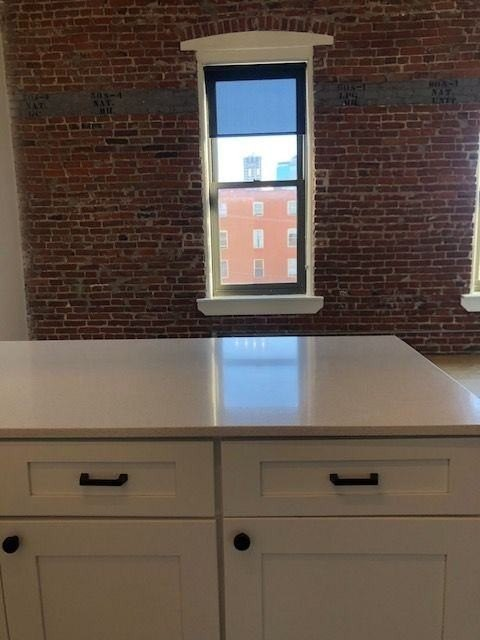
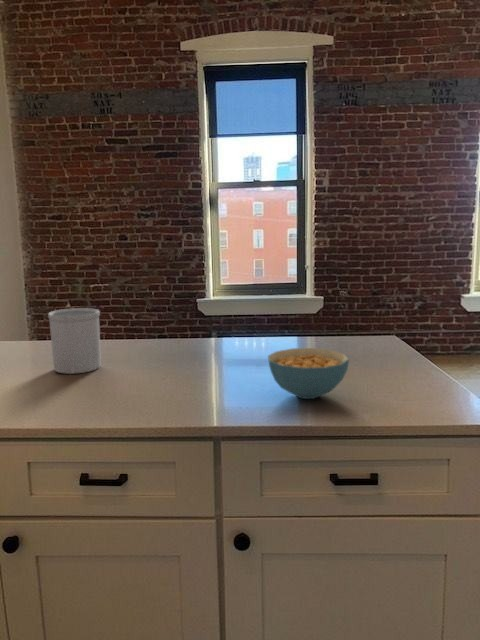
+ utensil holder (76, 340)
+ cereal bowl (307, 376)
